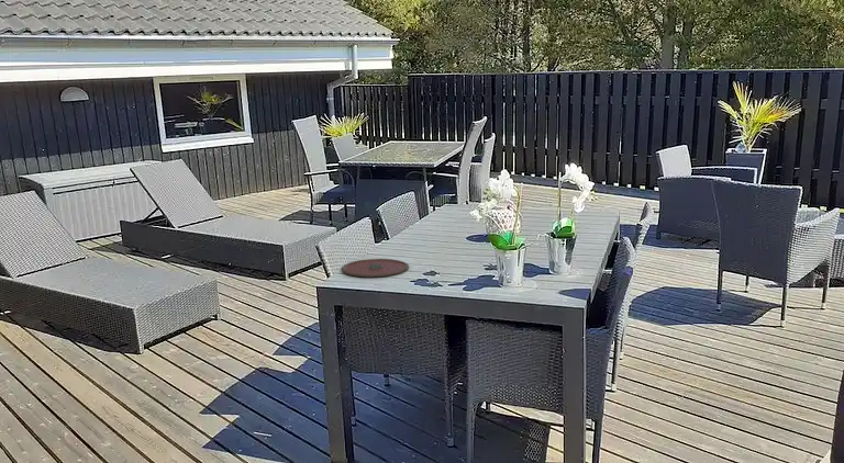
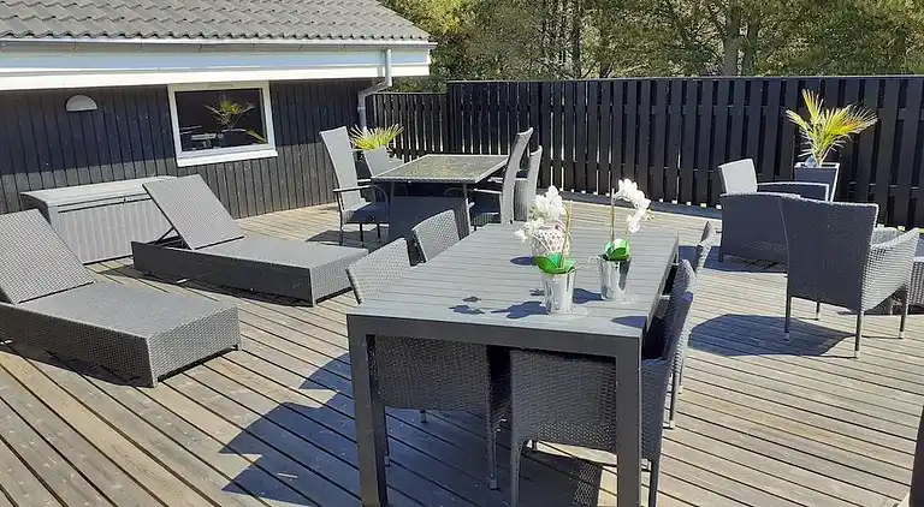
- plate (375, 266)
